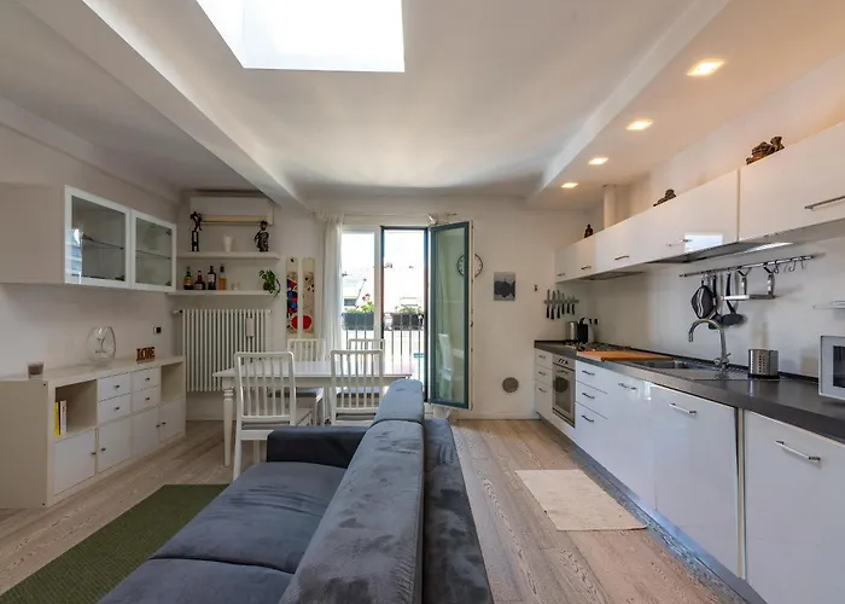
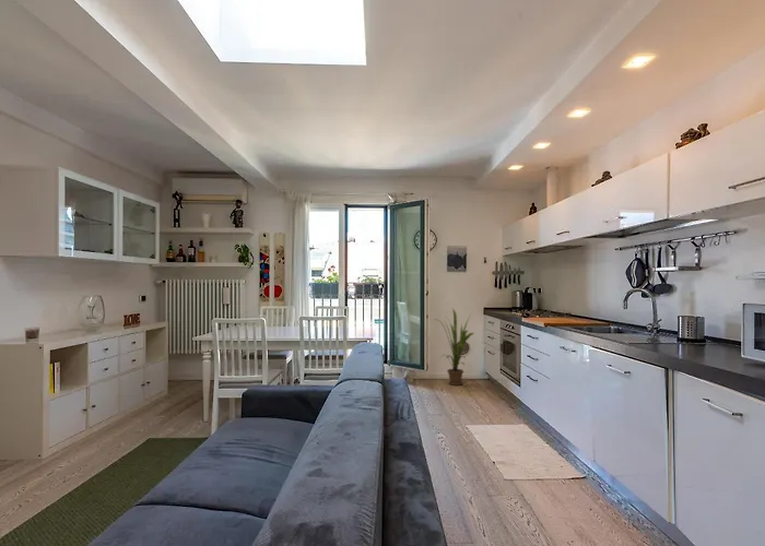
+ house plant (452, 345)
